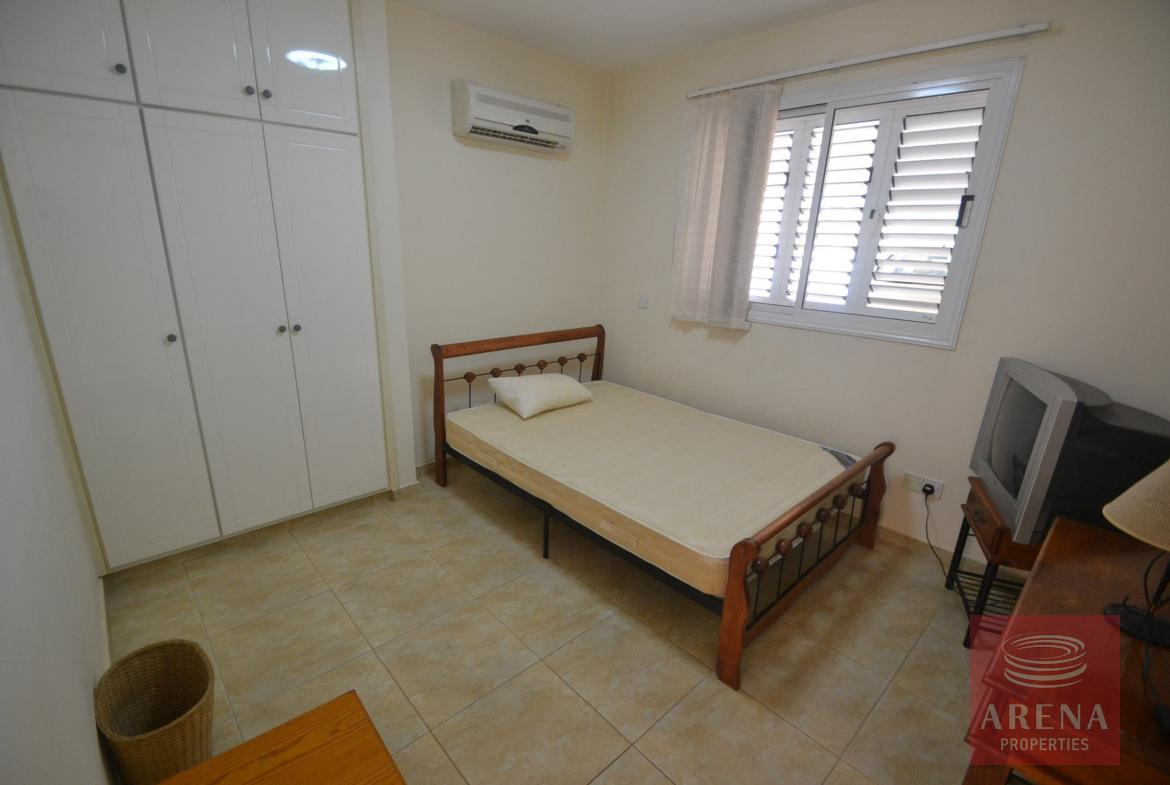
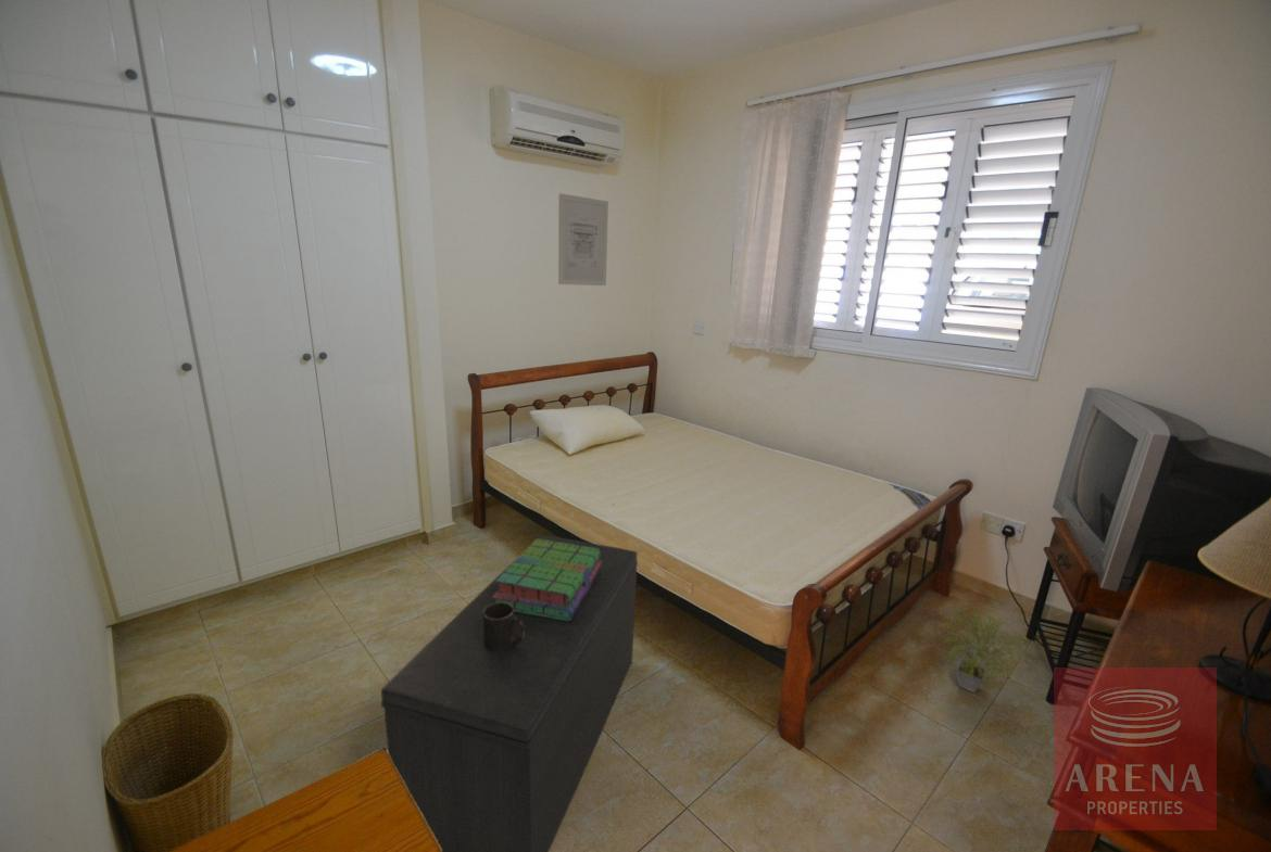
+ stack of books (551, 575)
+ wall art (583, 242)
+ bench (537, 672)
+ mug (504, 626)
+ potted plant (982, 651)
